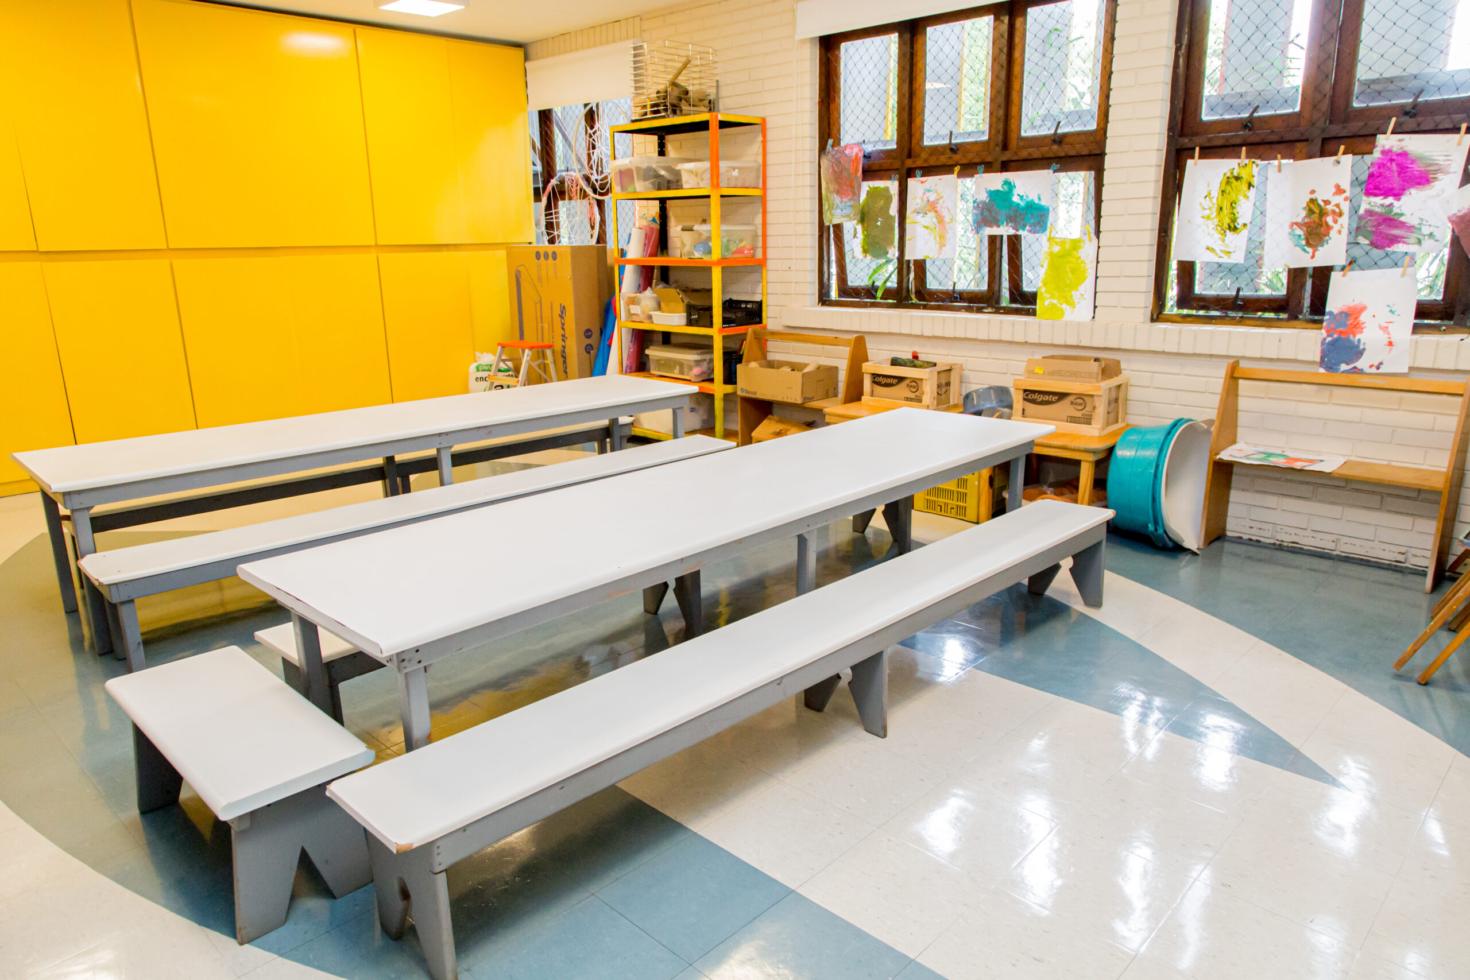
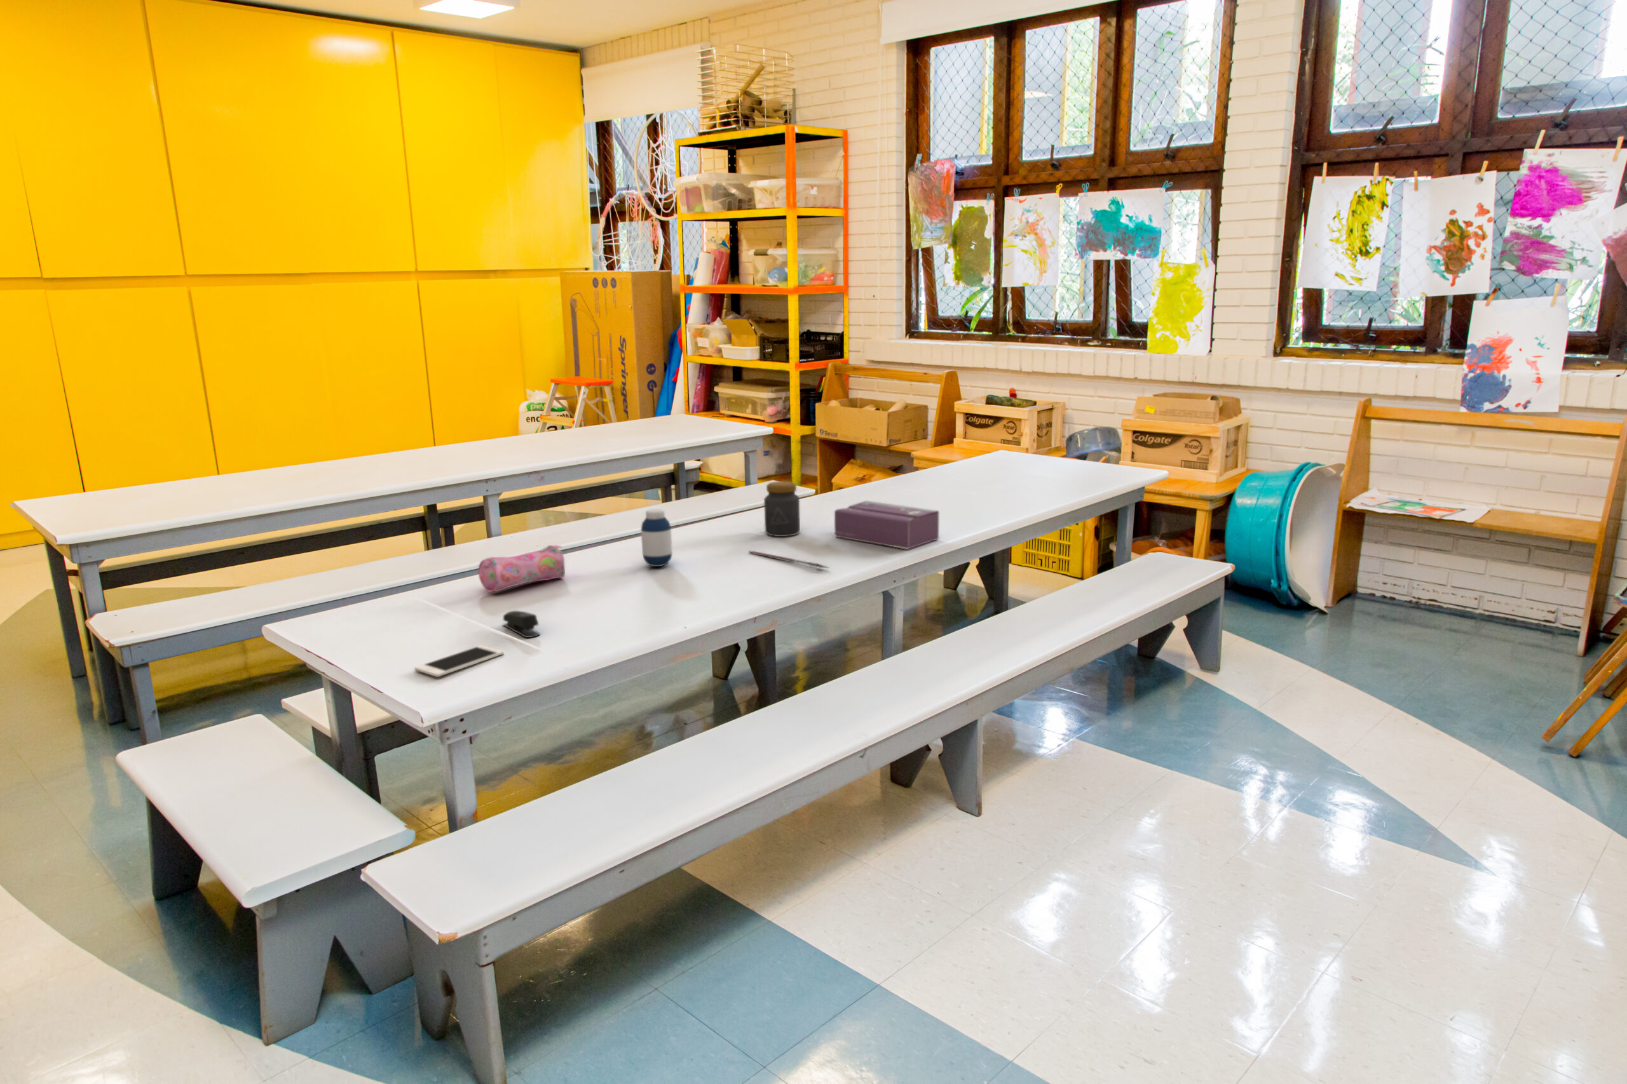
+ medicine bottle (656, 538)
+ cell phone (460, 661)
+ jar (782, 508)
+ pencil case (524, 567)
+ stapler (519, 619)
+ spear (789, 559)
+ tissue box (886, 524)
